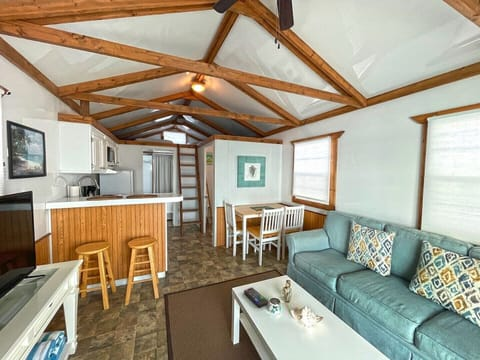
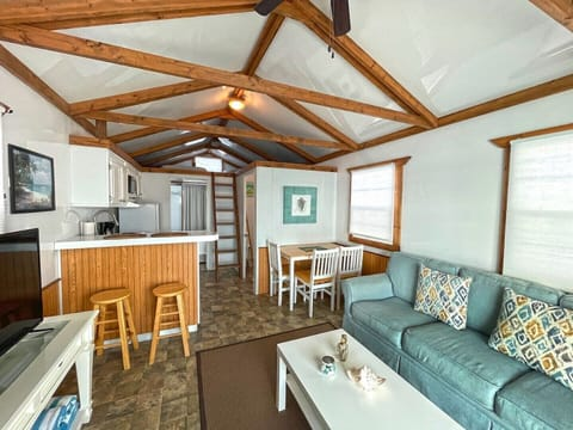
- remote control (255, 296)
